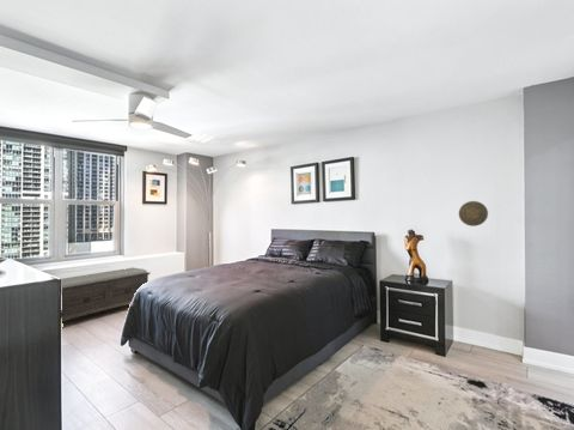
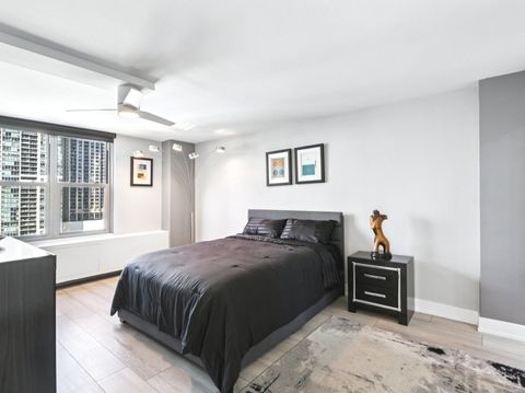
- bench (100, 293)
- decorative plate (472, 213)
